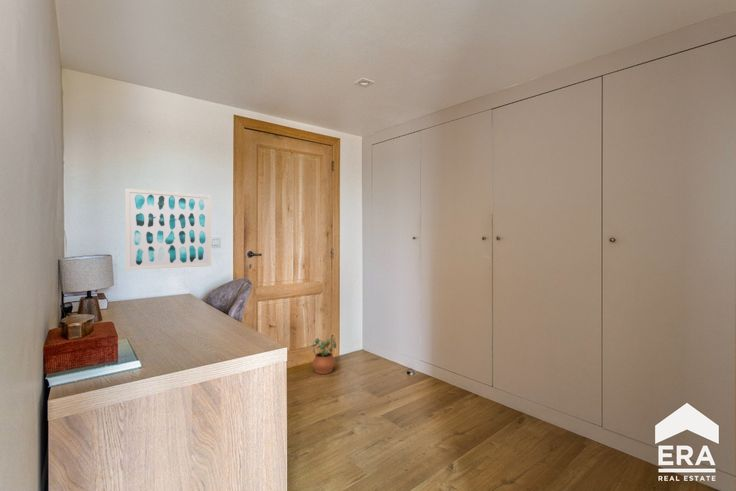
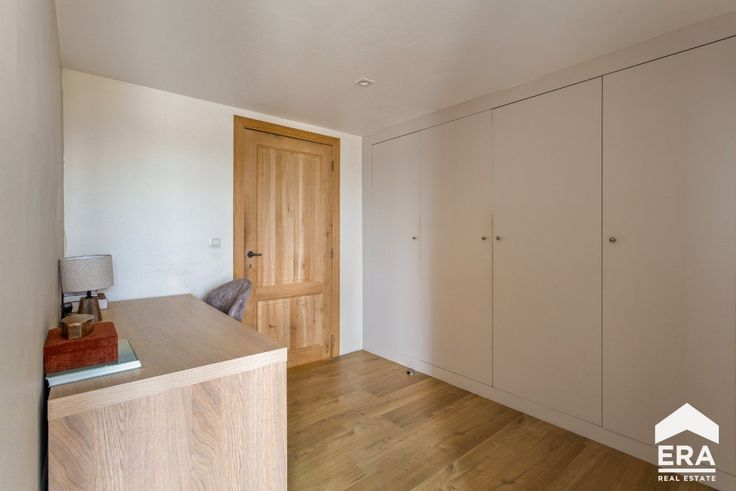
- wall art (171, 230)
- potted plant (321, 353)
